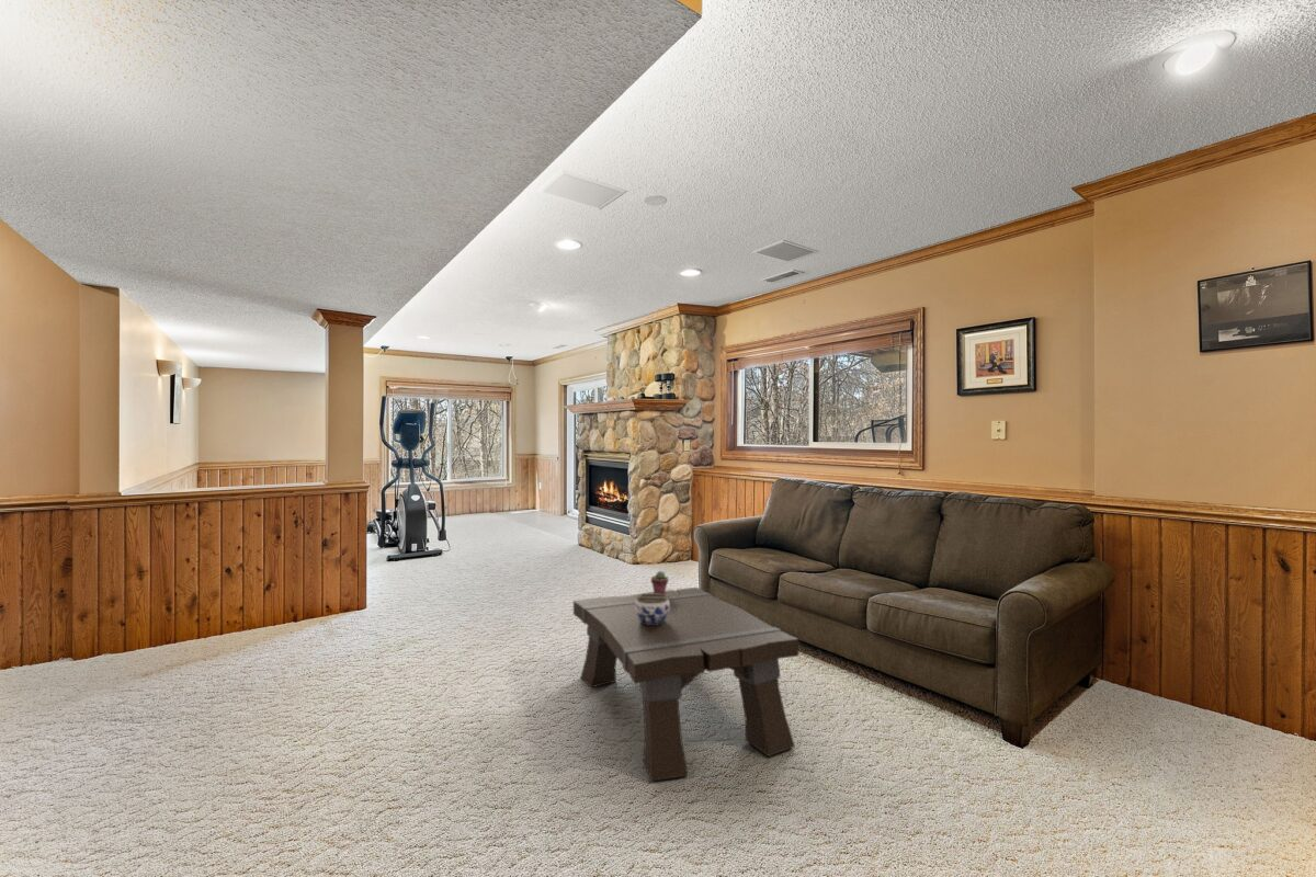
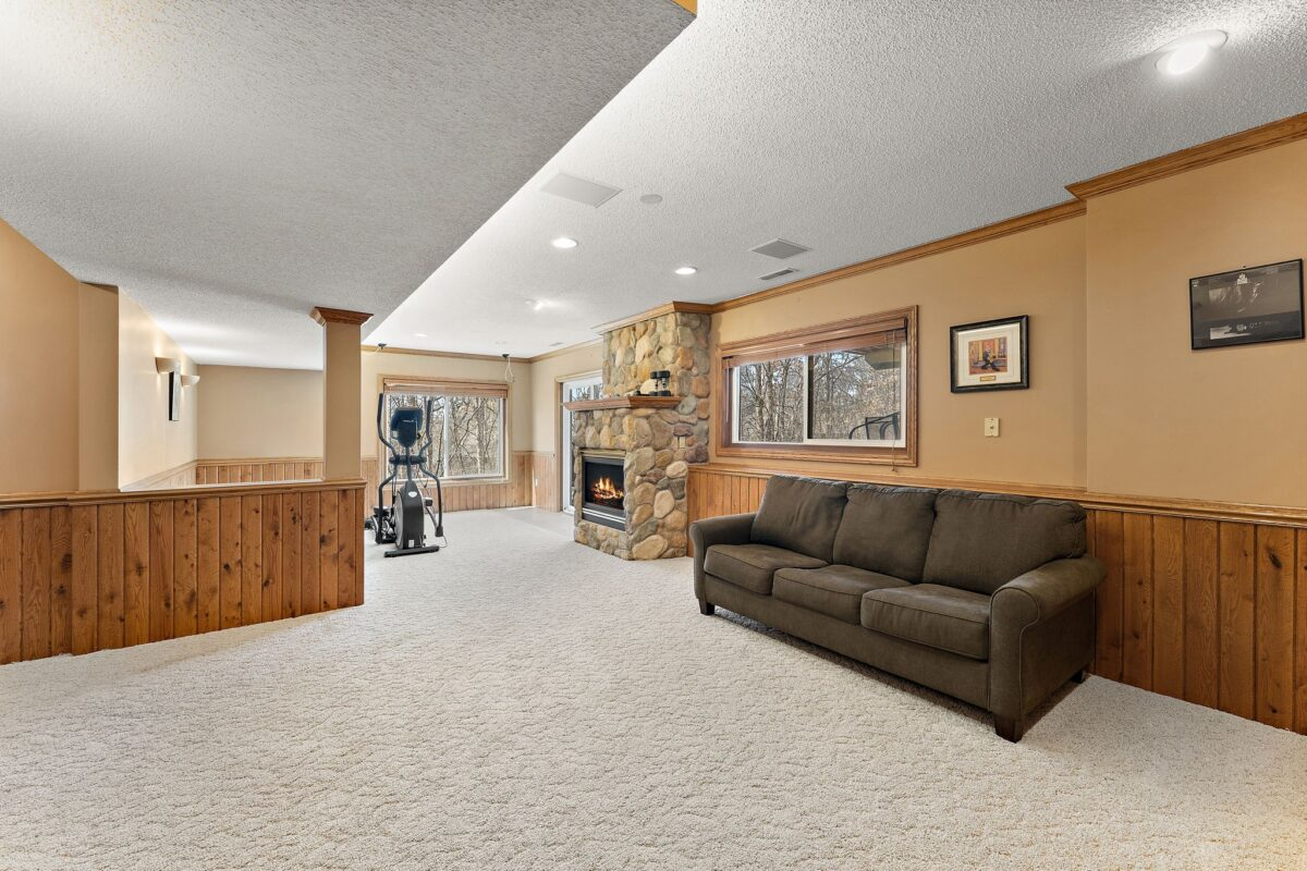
- coffee table (673, 662)
- potted succulent (659, 581)
- jar (651, 607)
